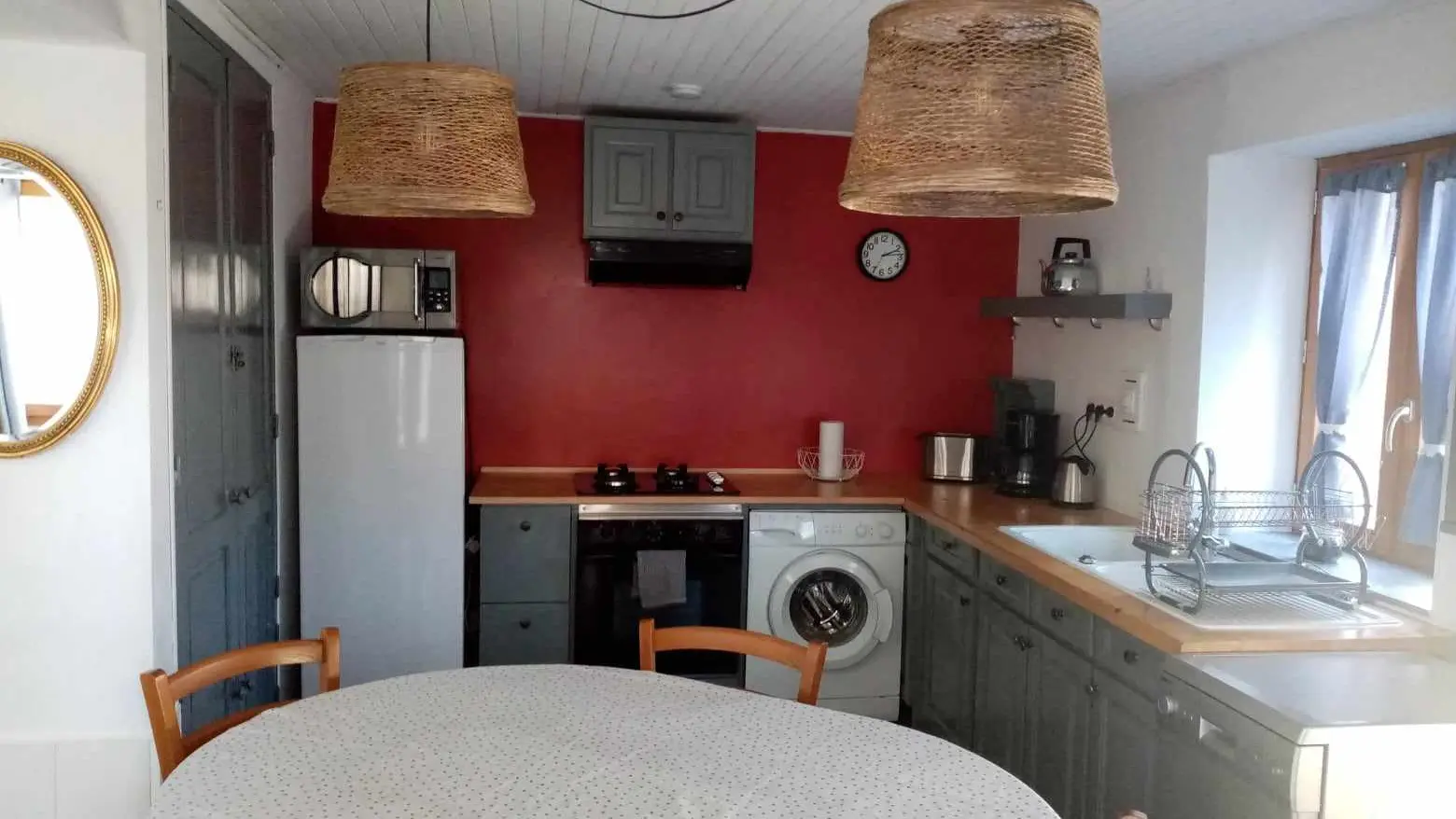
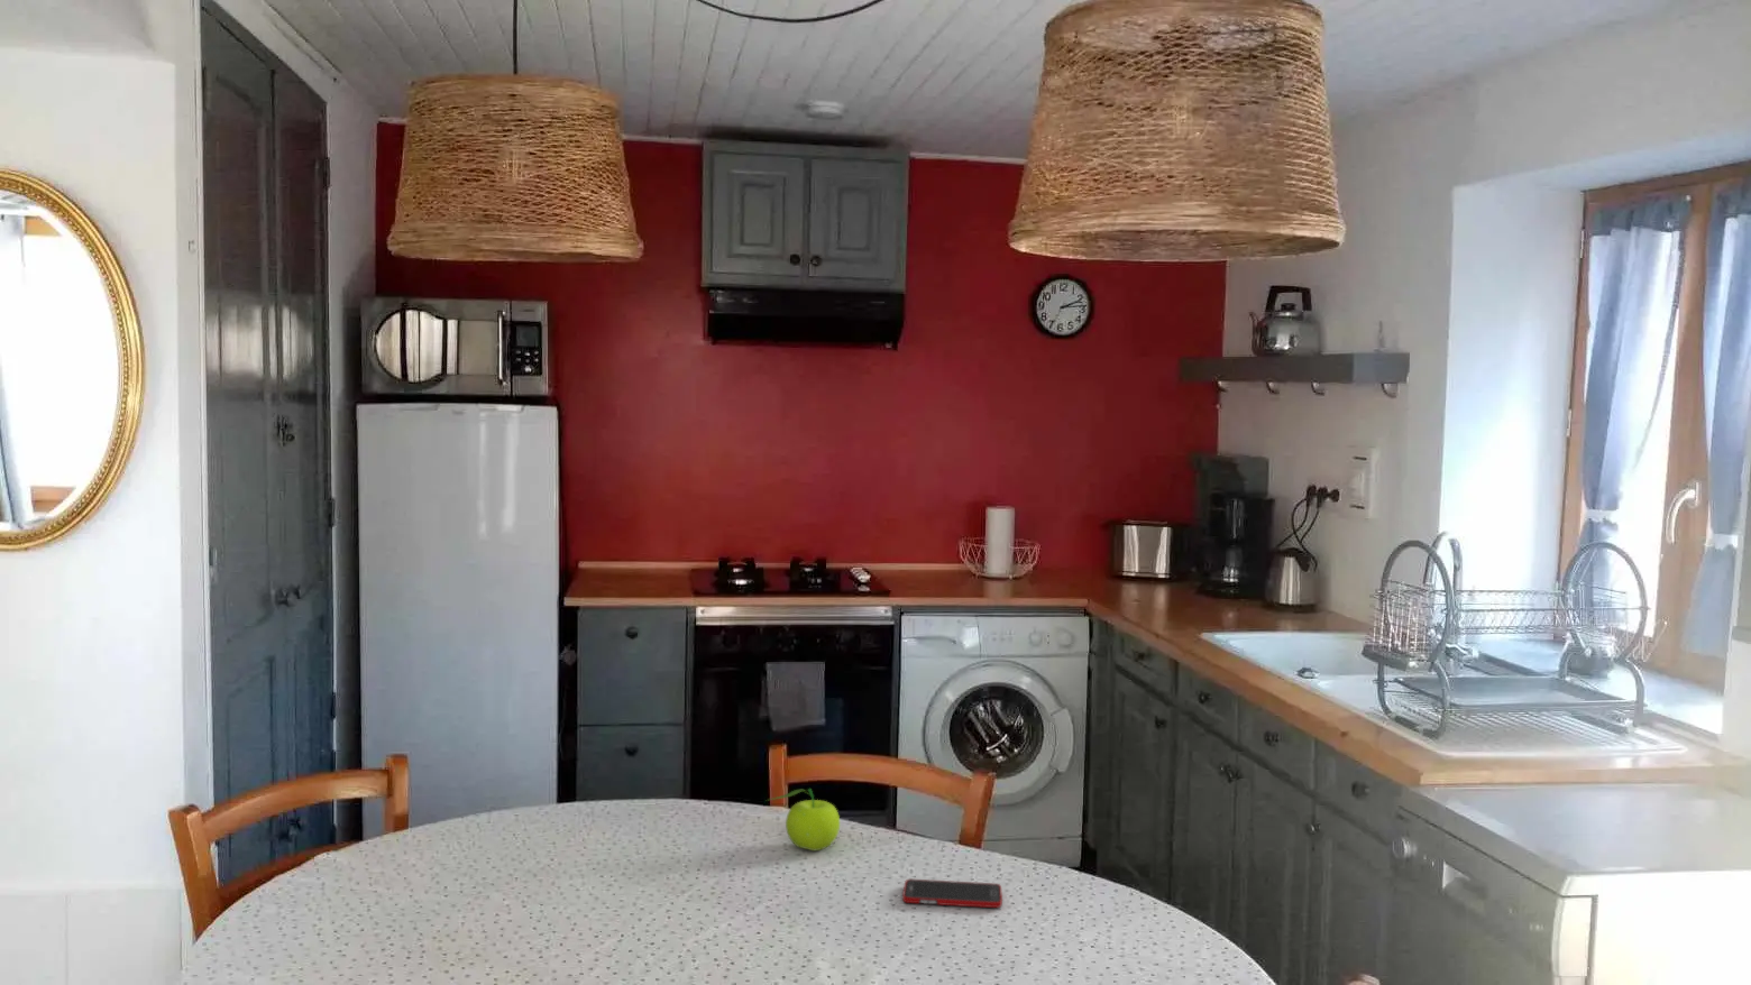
+ cell phone (951, 894)
+ fruit (802, 818)
